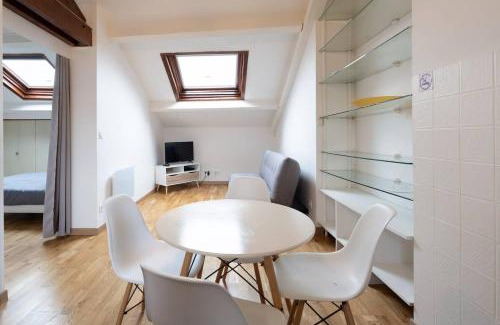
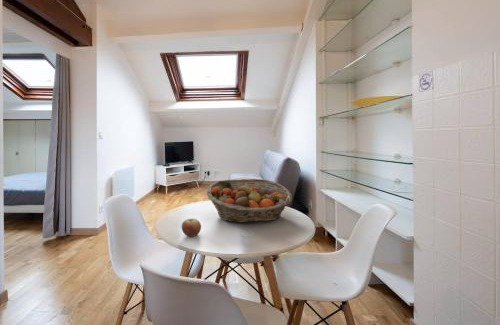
+ fruit basket (249, 198)
+ apple (191, 227)
